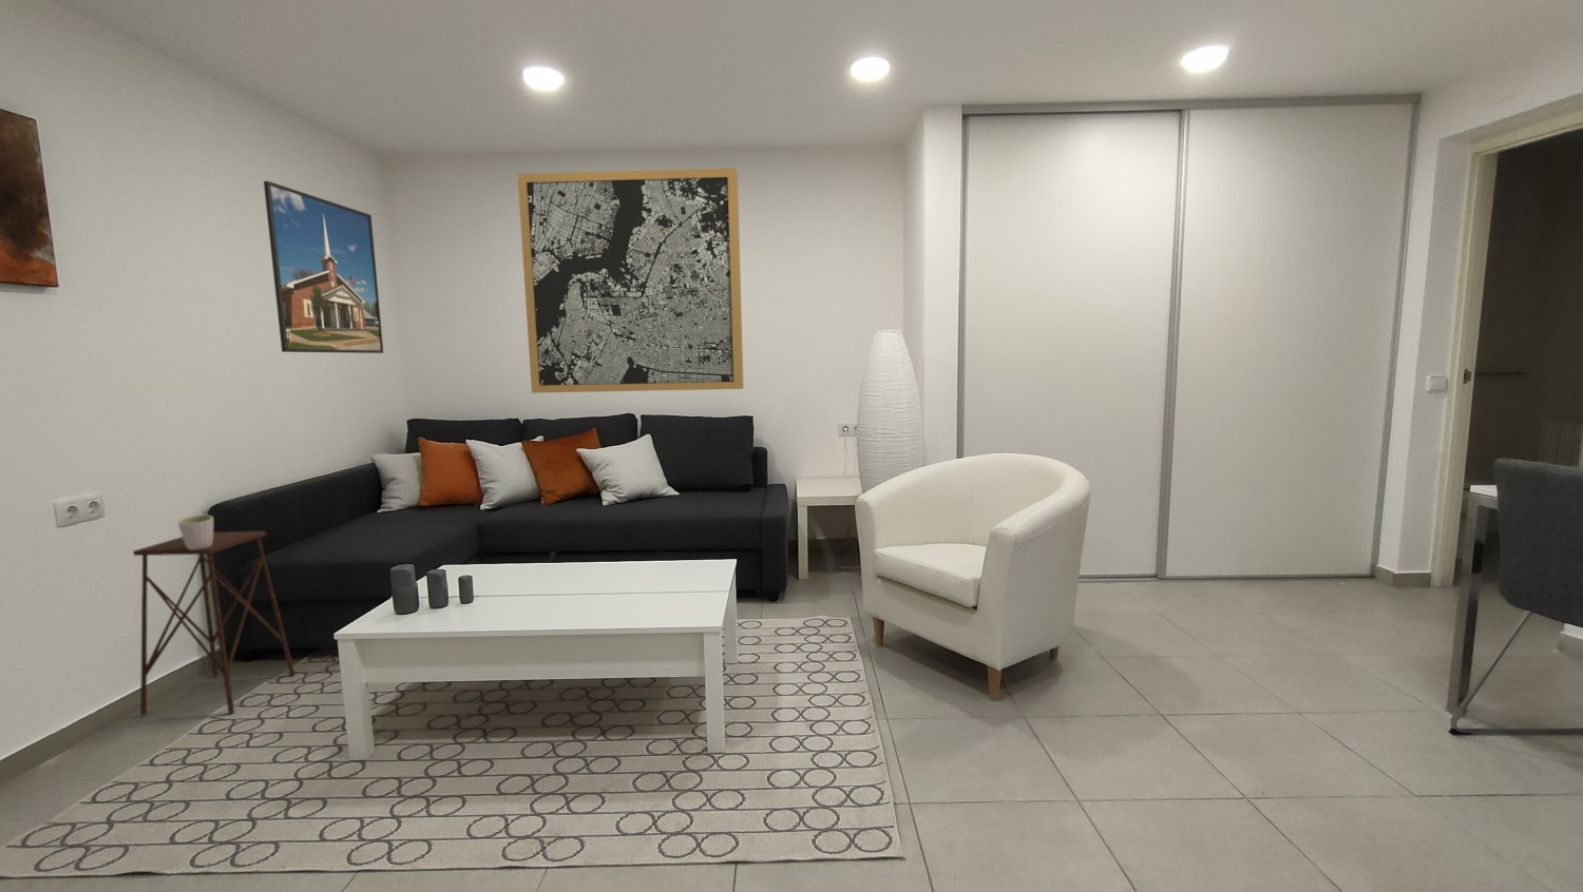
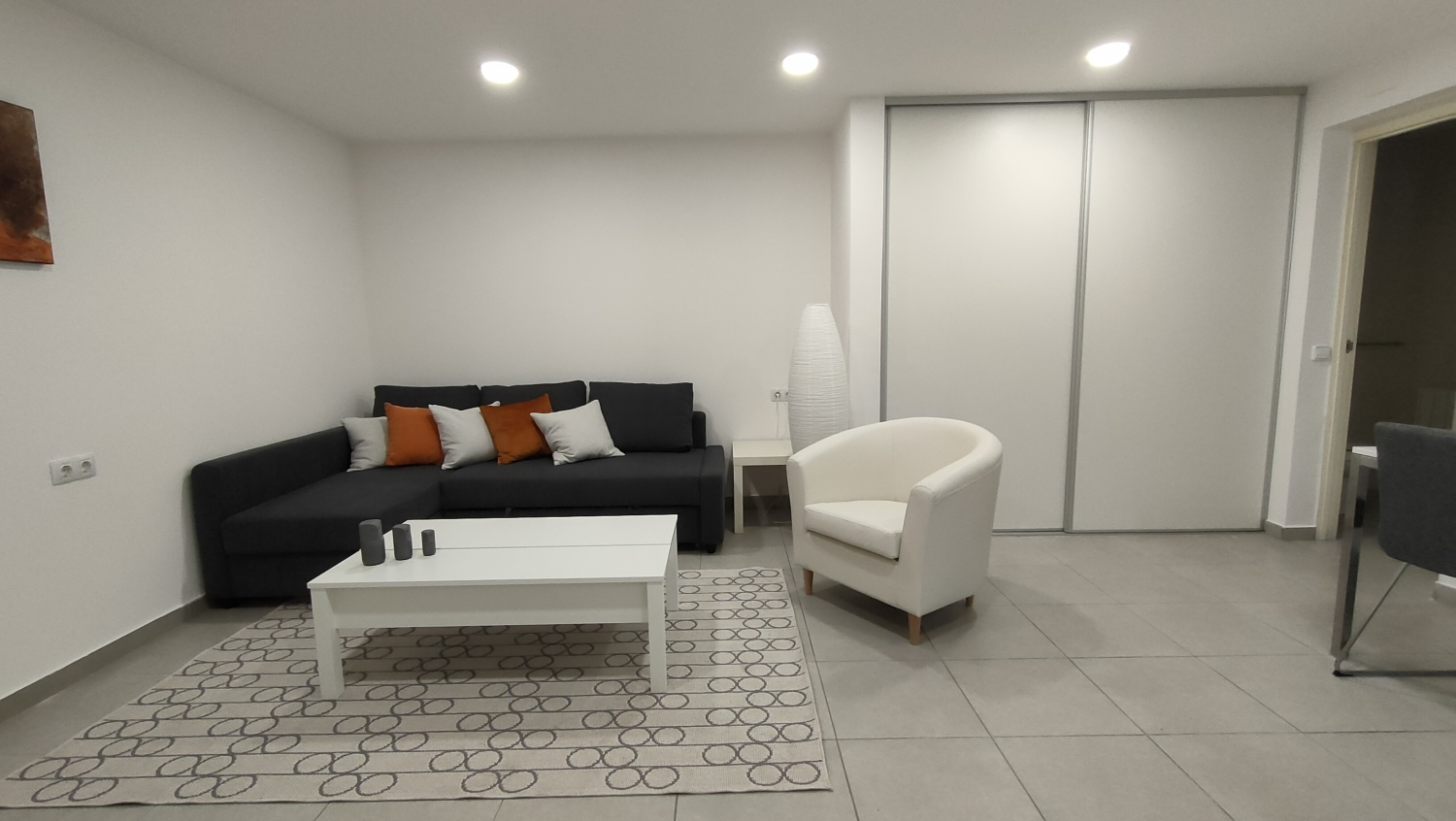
- side table (215, 617)
- mug (198, 531)
- wall art (633, 284)
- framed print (331, 276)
